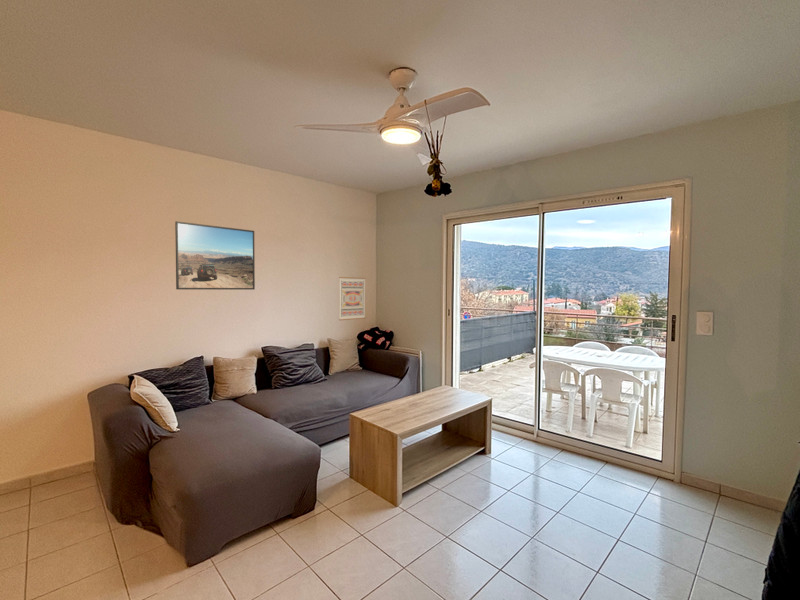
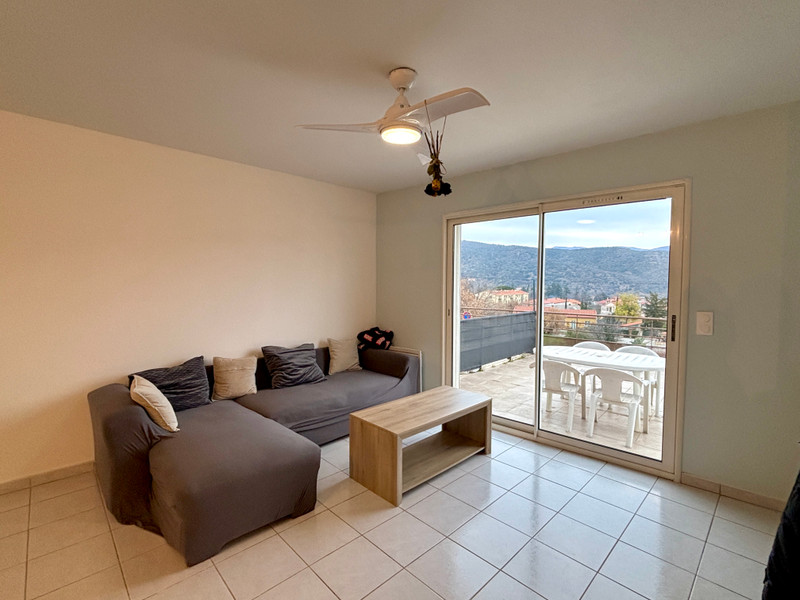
- wall art (352, 298)
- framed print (217, 258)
